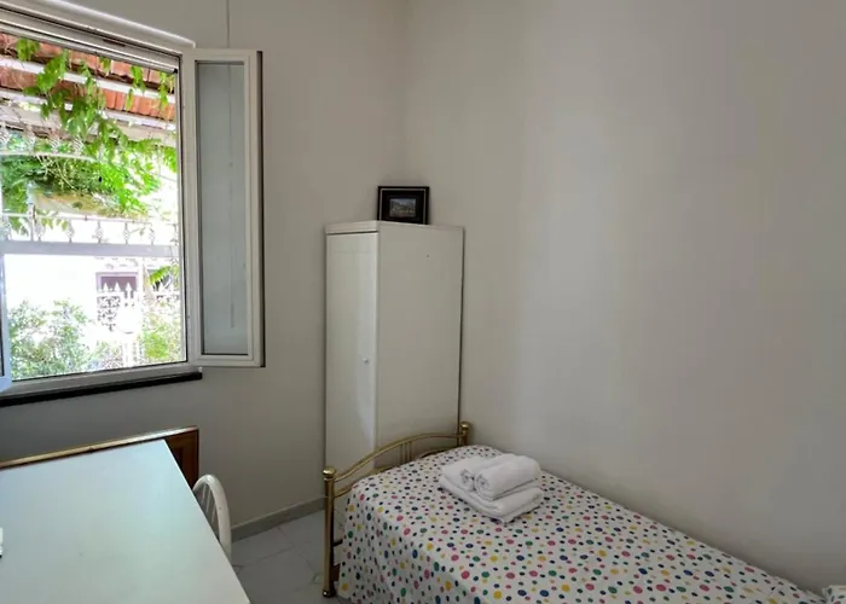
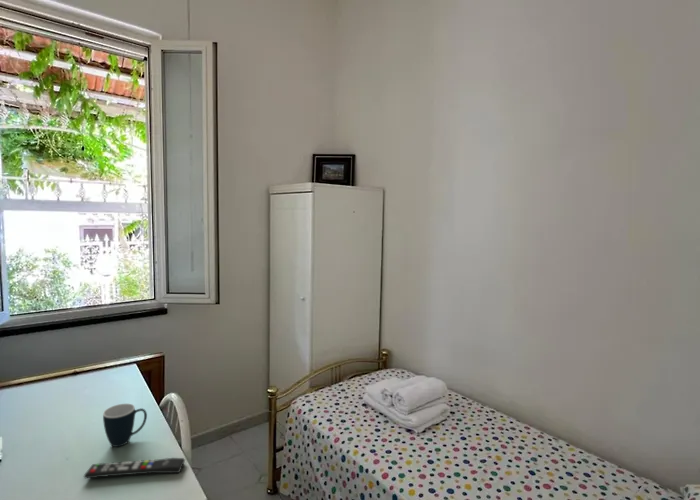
+ remote control (136, 468)
+ mug (125, 424)
